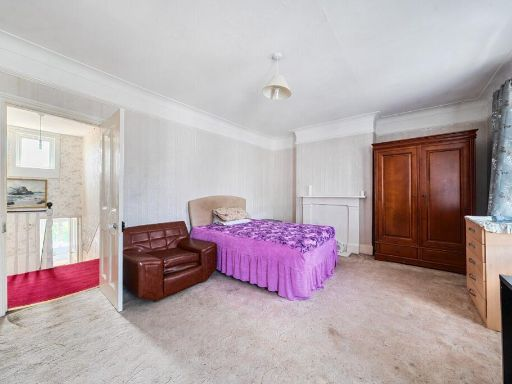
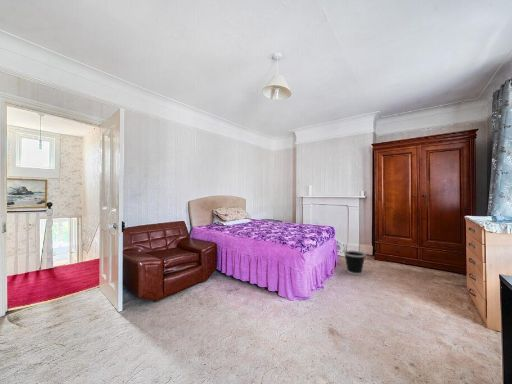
+ wastebasket (354, 262)
